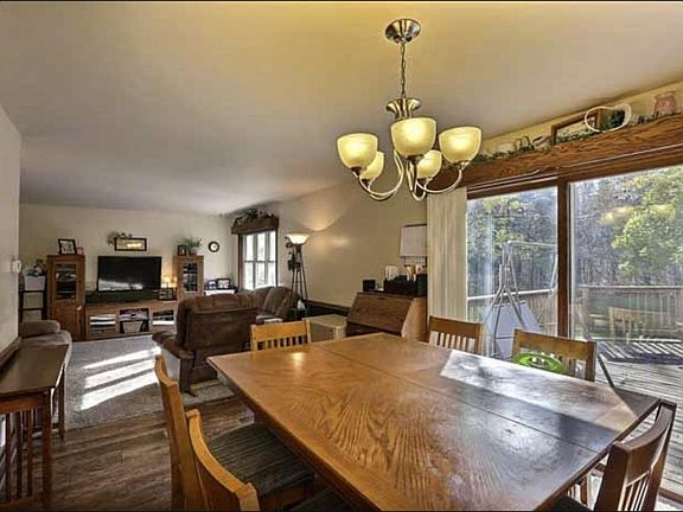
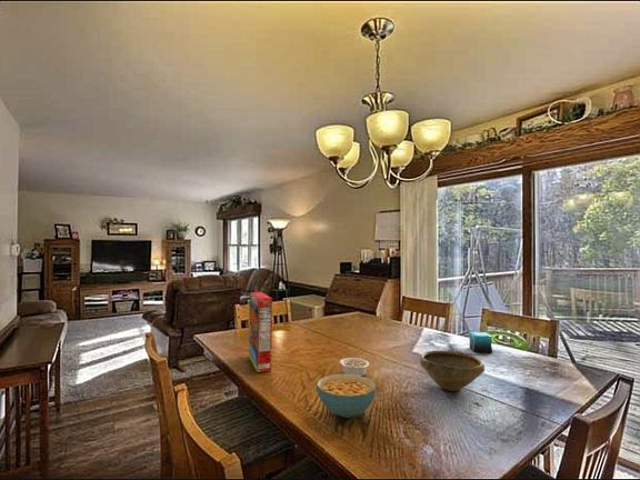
+ bowl (451, 372)
+ candle (480, 338)
+ cereal bowl (346, 398)
+ cereal box (259, 329)
+ legume (354, 367)
